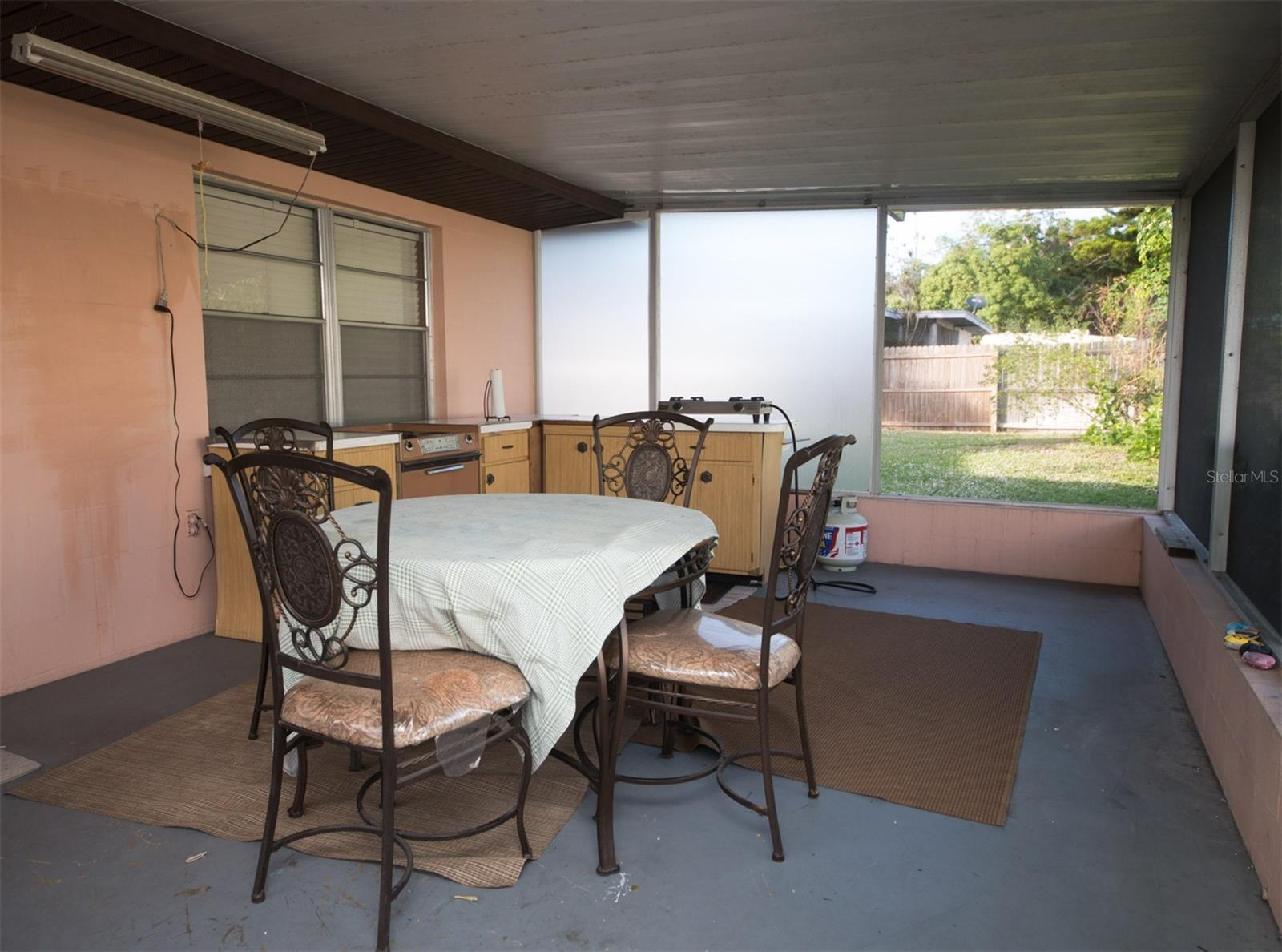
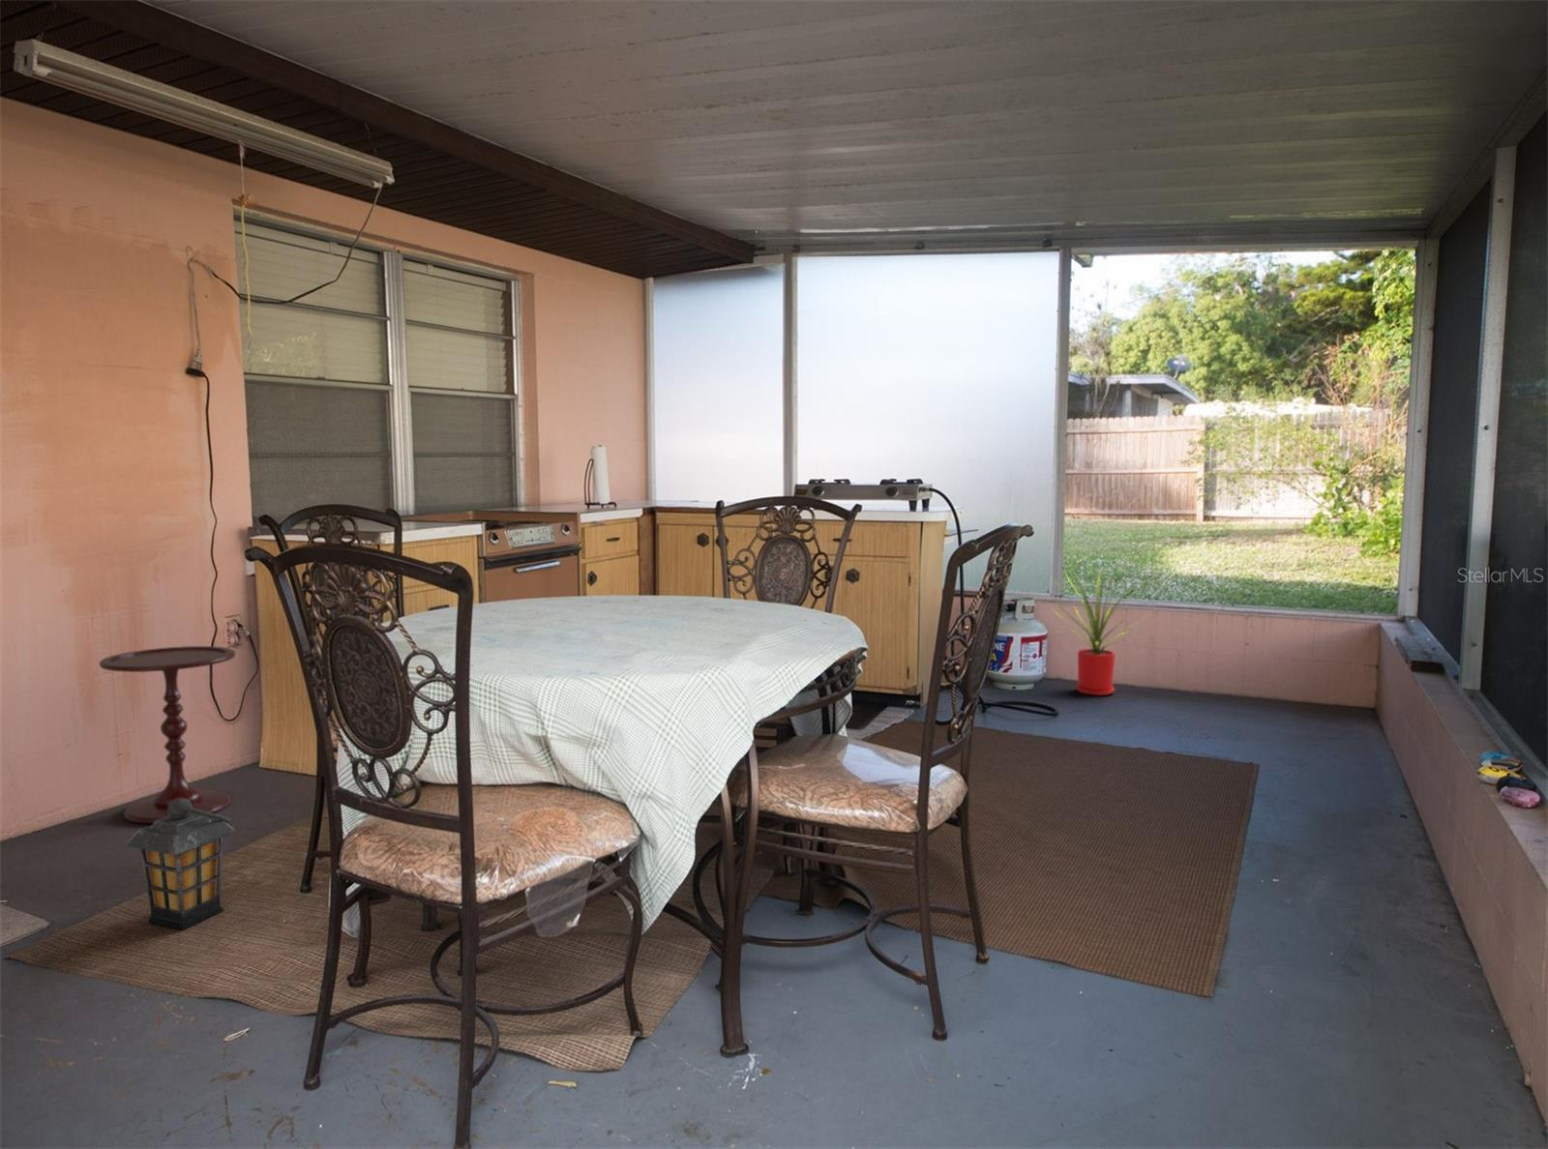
+ side table (173, 733)
+ lantern (188, 855)
+ house plant (1098, 625)
